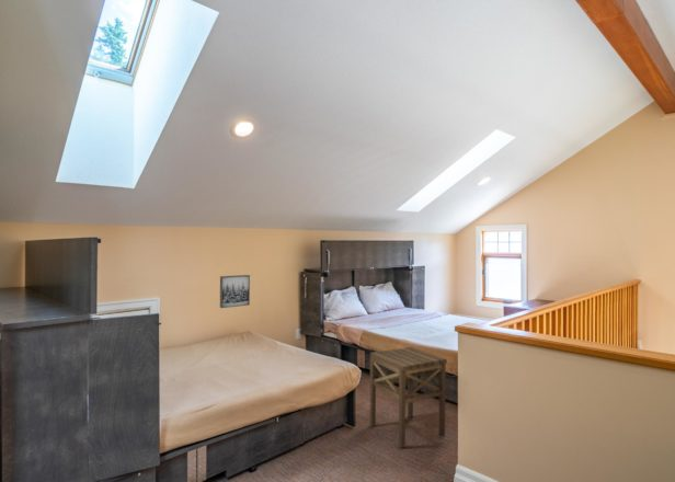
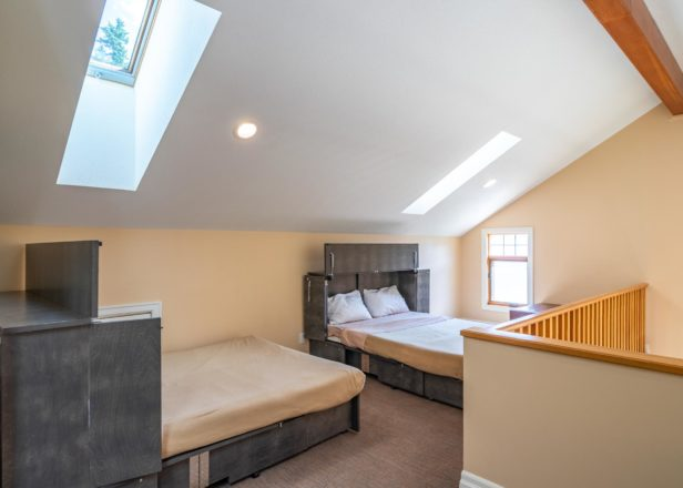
- wall art (234, 290)
- side table (408, 393)
